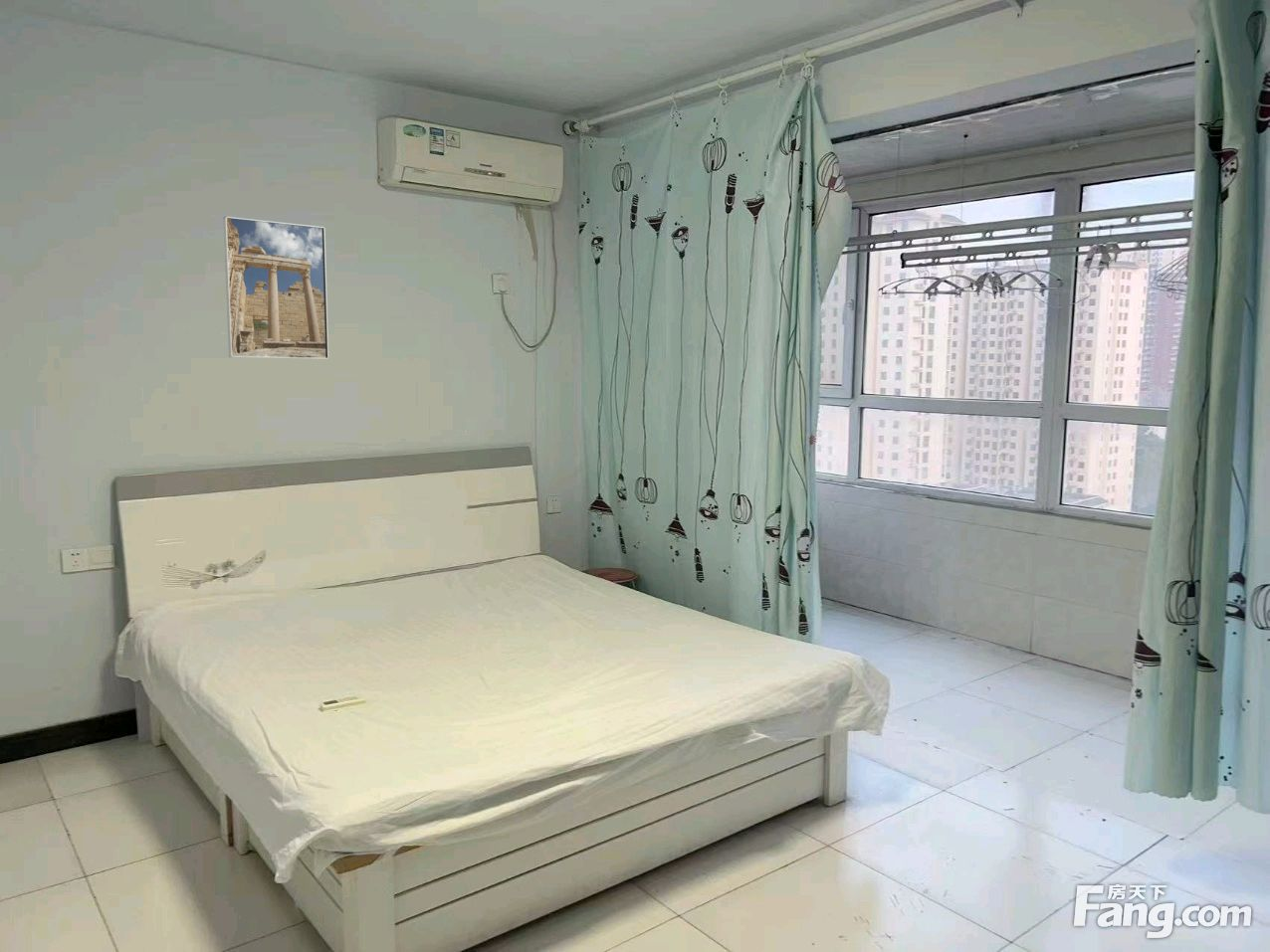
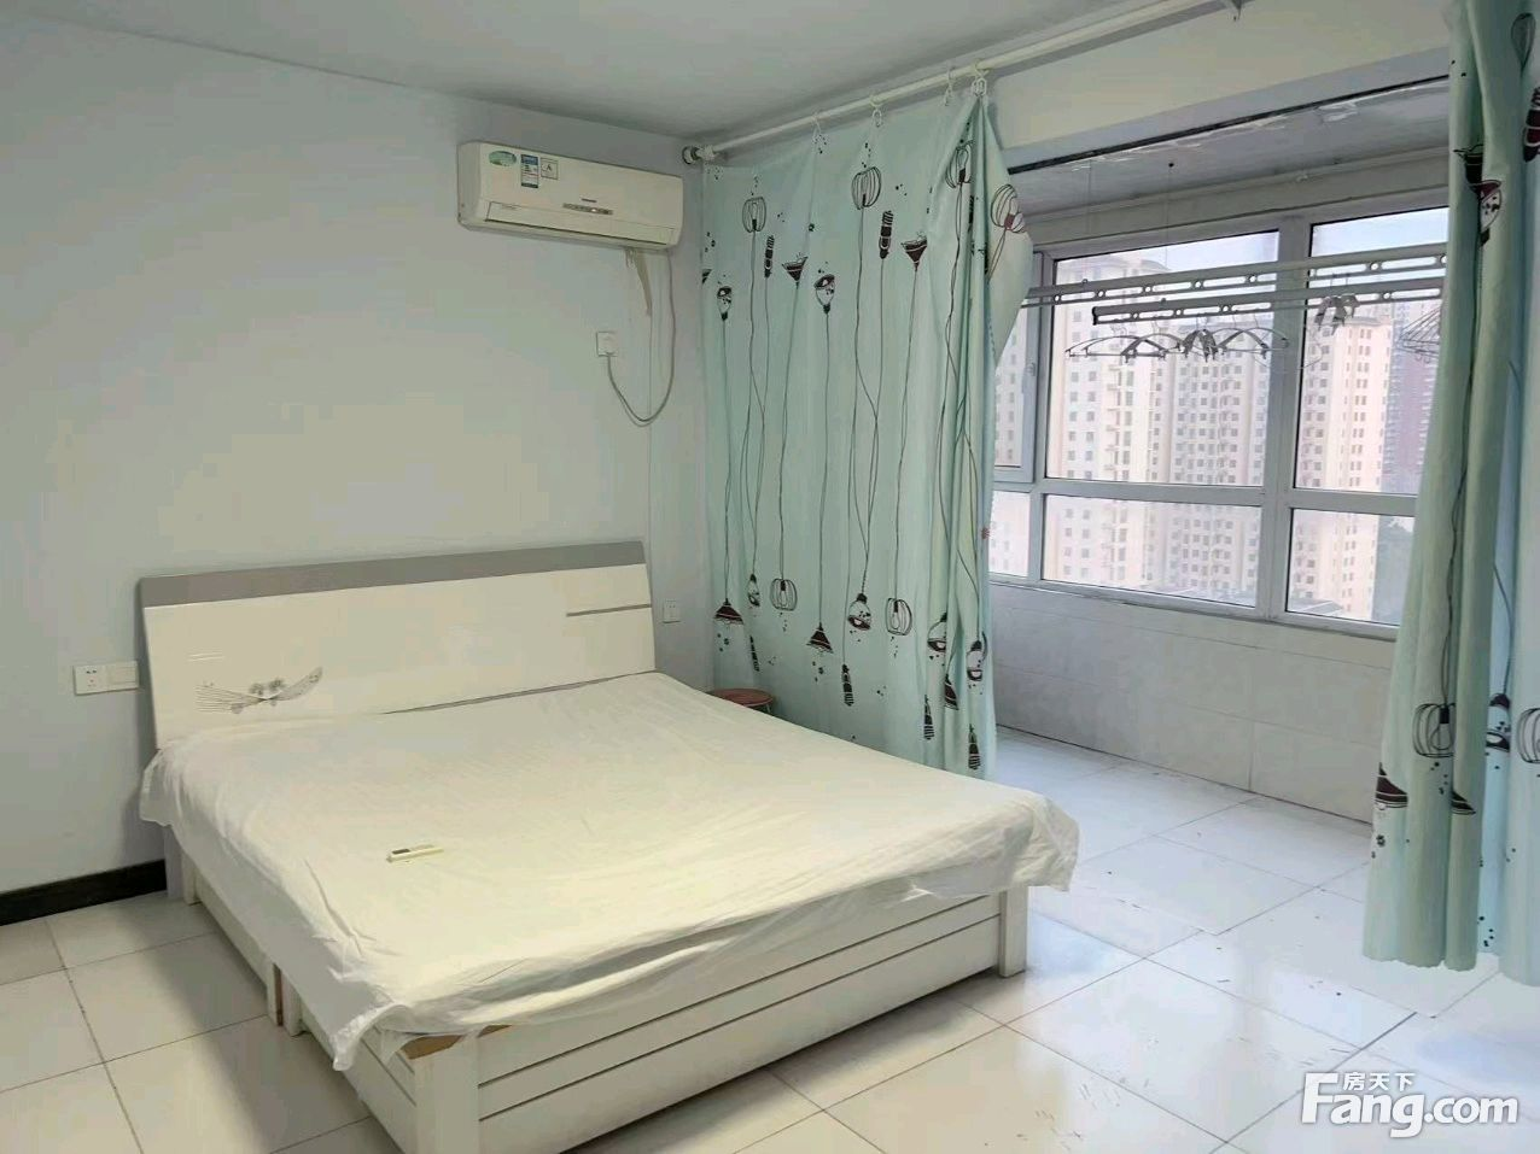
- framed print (278, 290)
